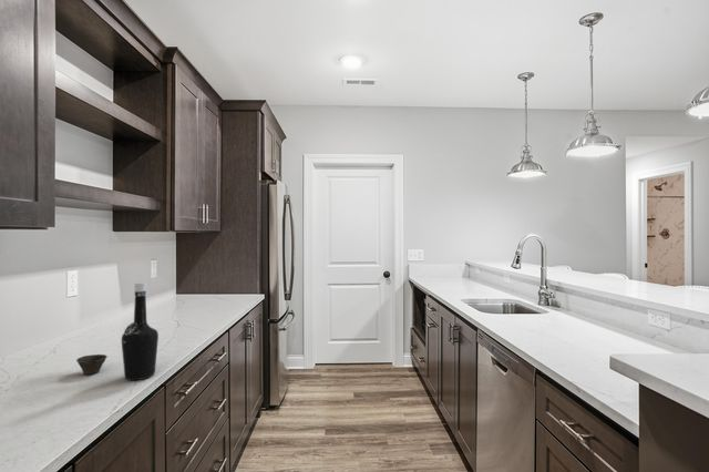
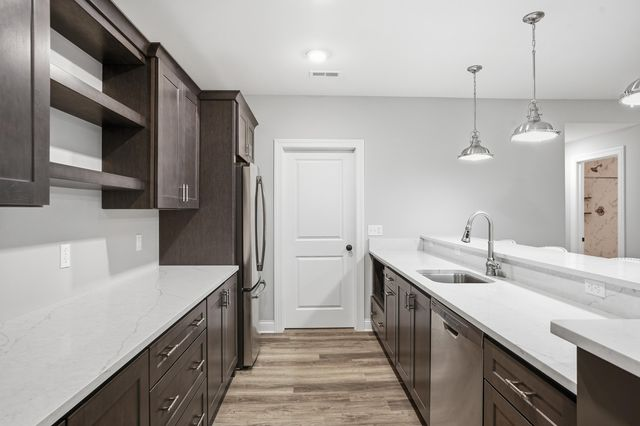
- bottle (140, 329)
- cup (91, 363)
